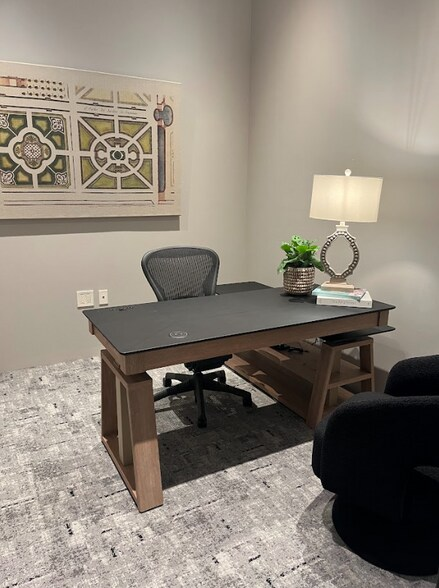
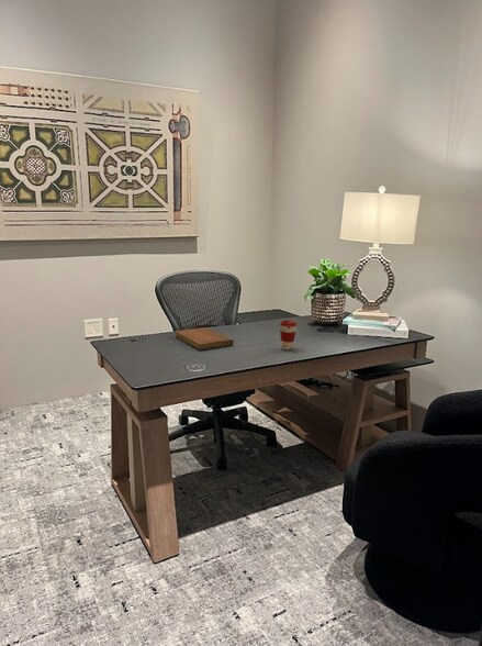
+ coffee cup (288, 334)
+ notebook (203, 337)
